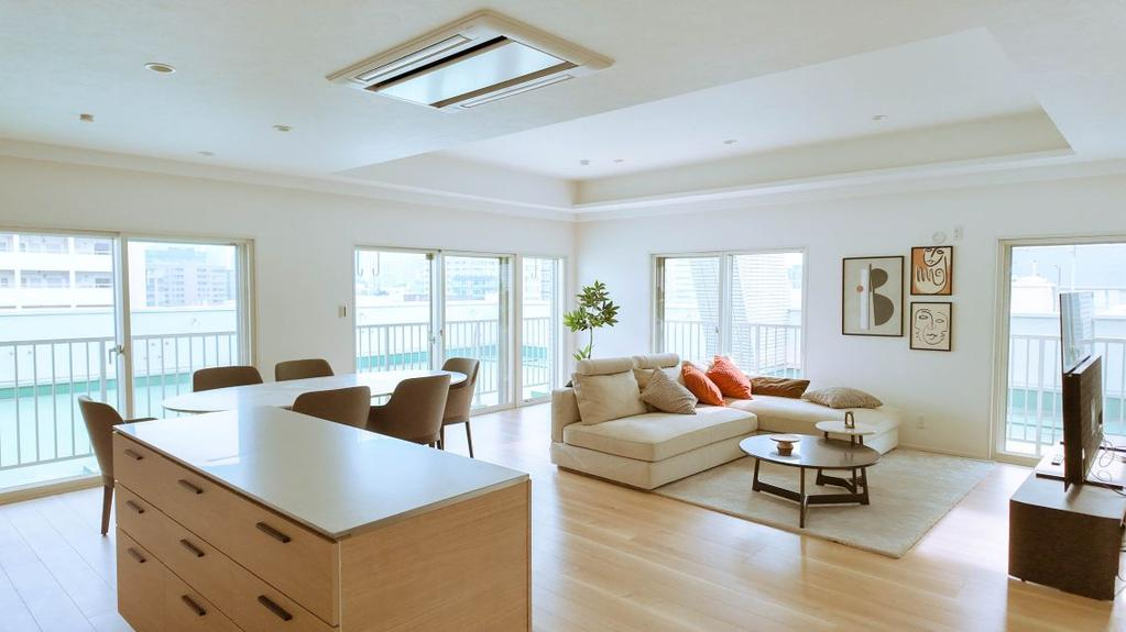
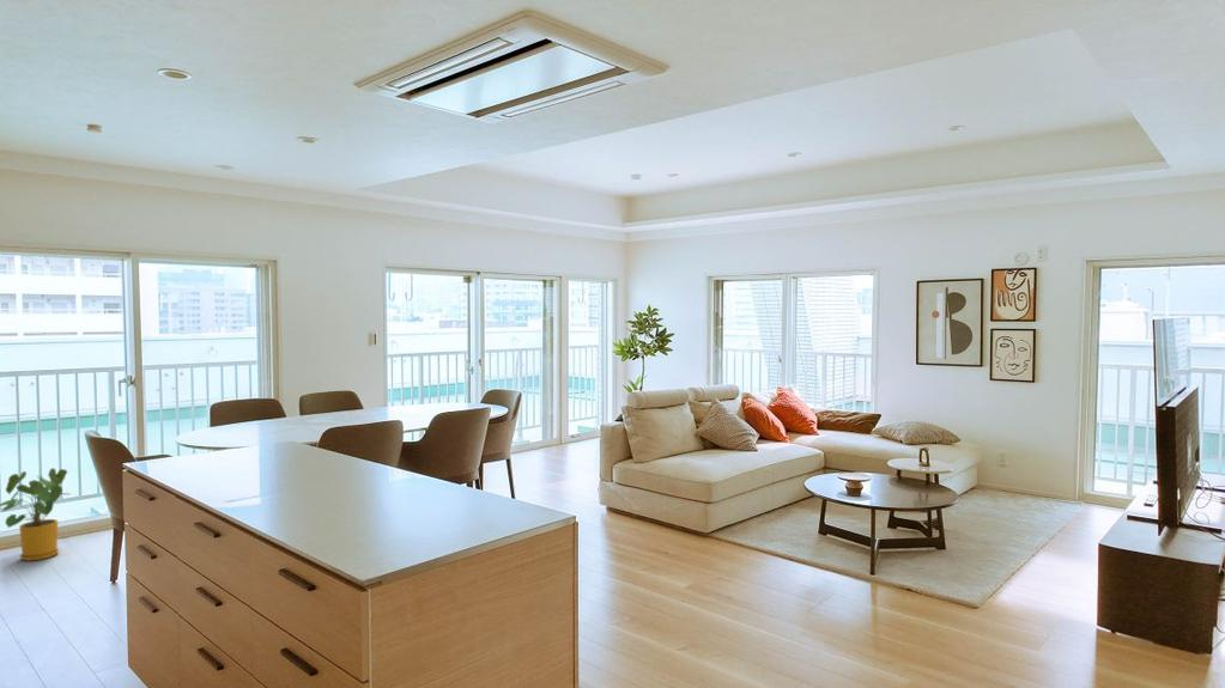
+ house plant (35, 515)
